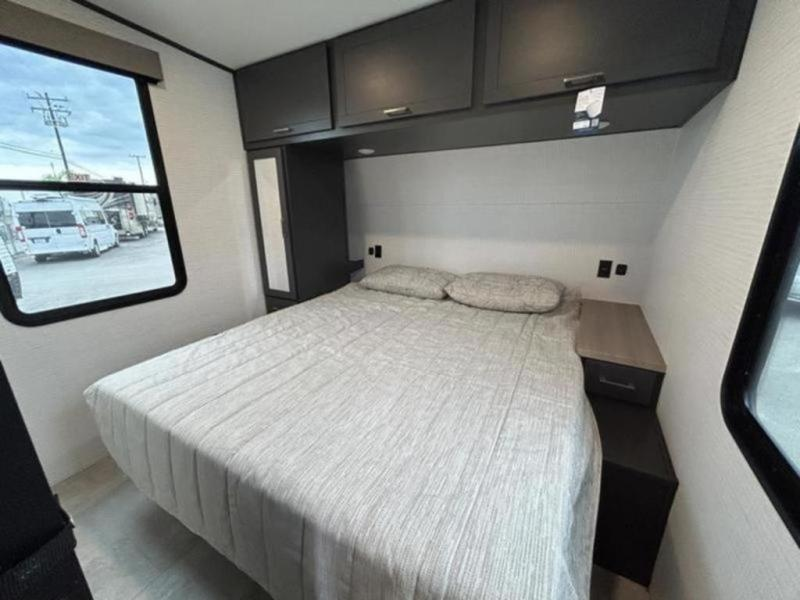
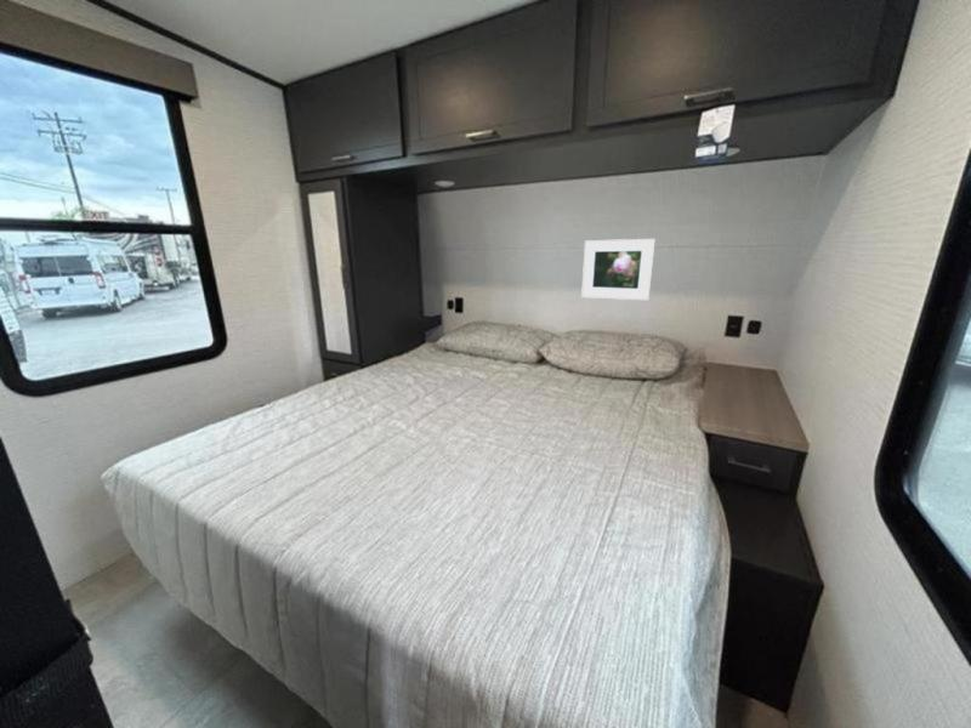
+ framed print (615, 269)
